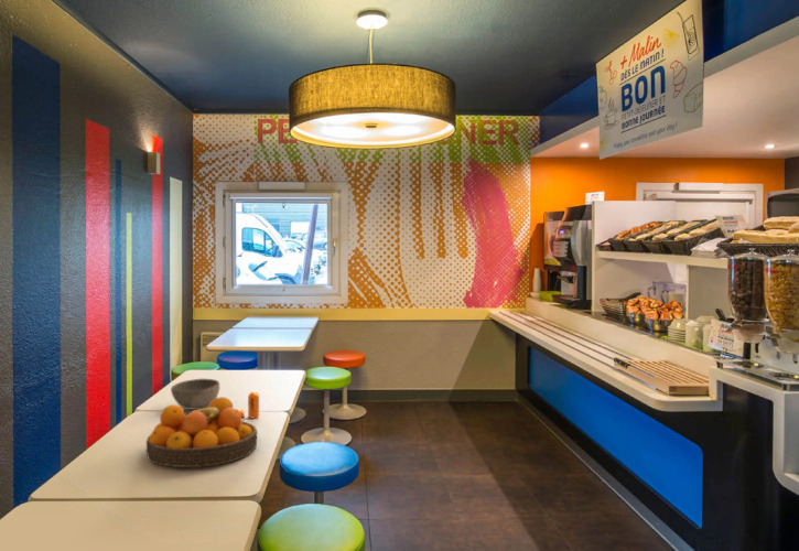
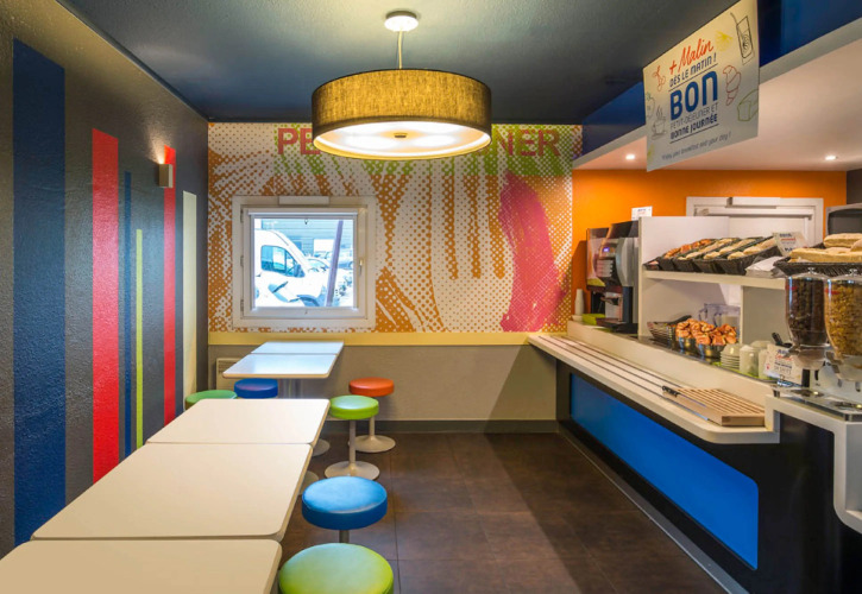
- fruit bowl (203, 425)
- bowl (195, 396)
- pepper shaker (248, 403)
